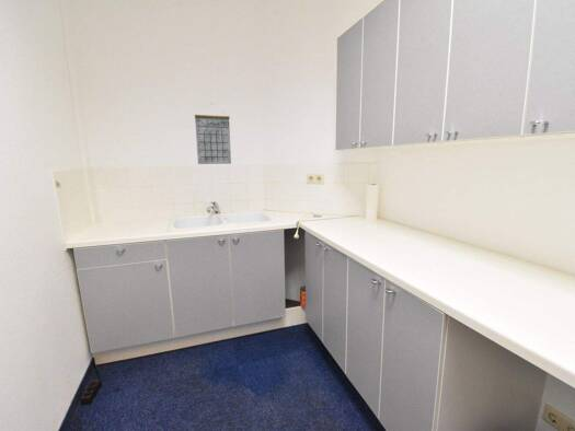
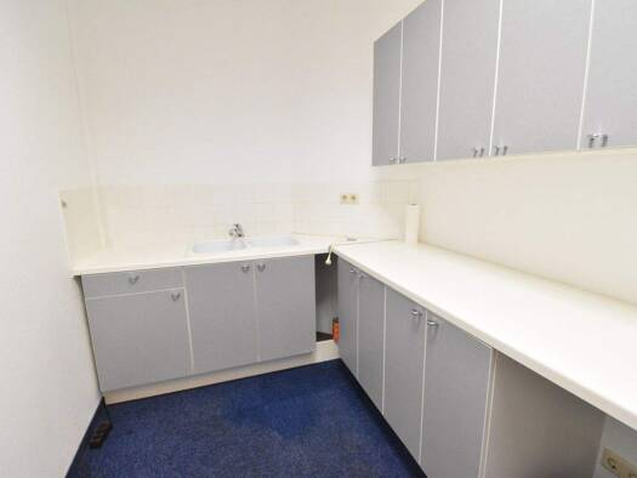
- calendar (212, 133)
